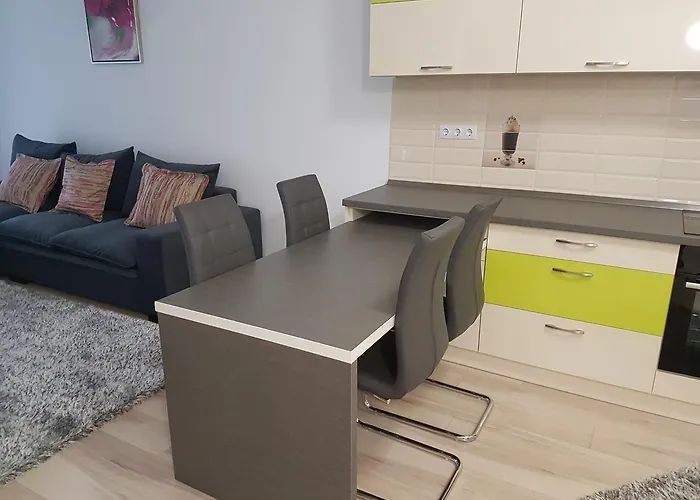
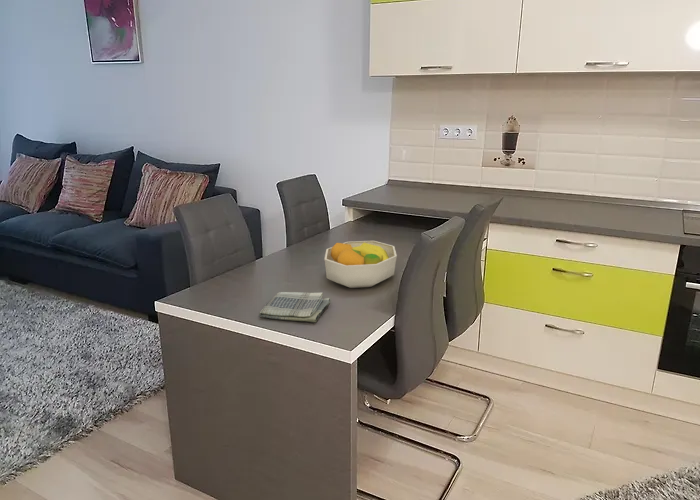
+ dish towel (296, 305)
+ fruit bowl (360, 259)
